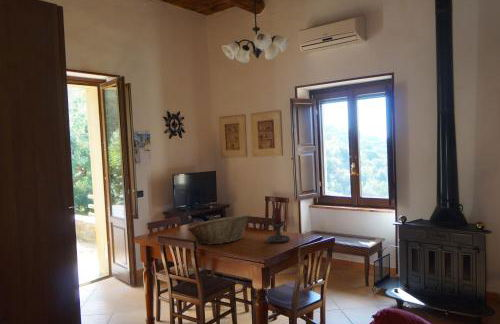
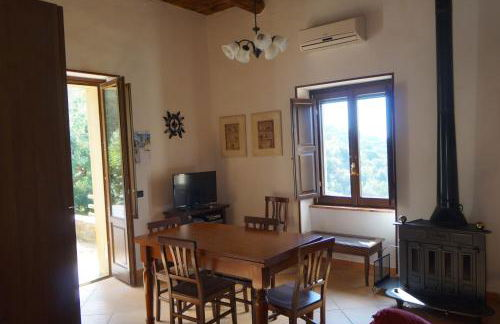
- fruit basket (219, 227)
- candle holder (275, 224)
